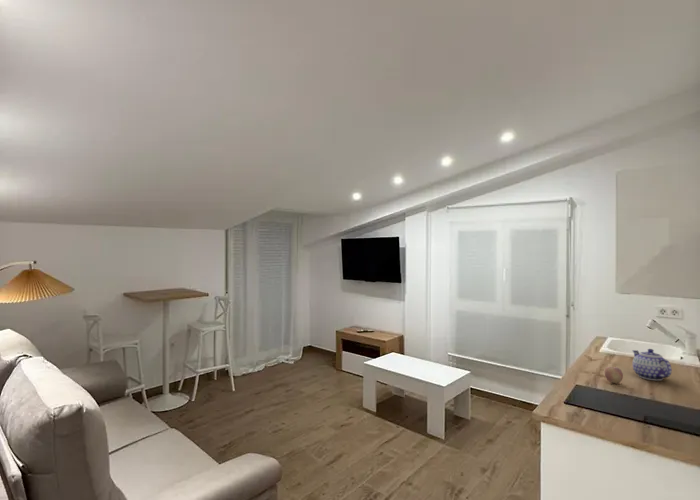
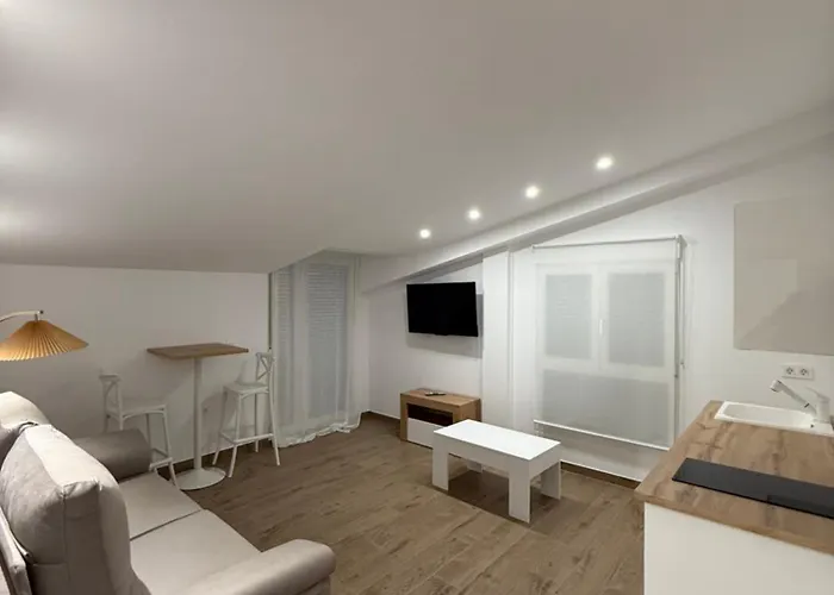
- teapot (650, 363)
- fruit (613, 374)
